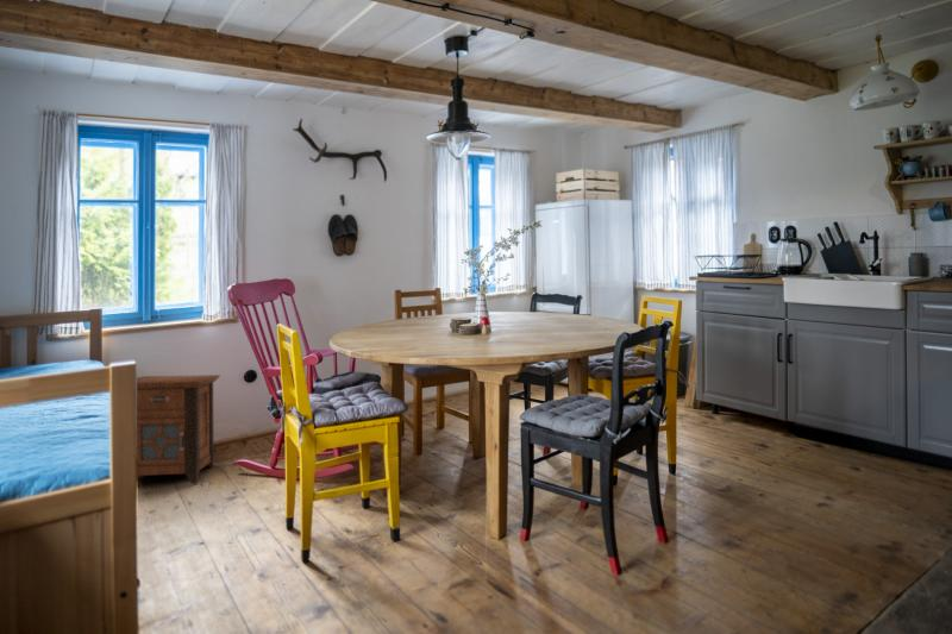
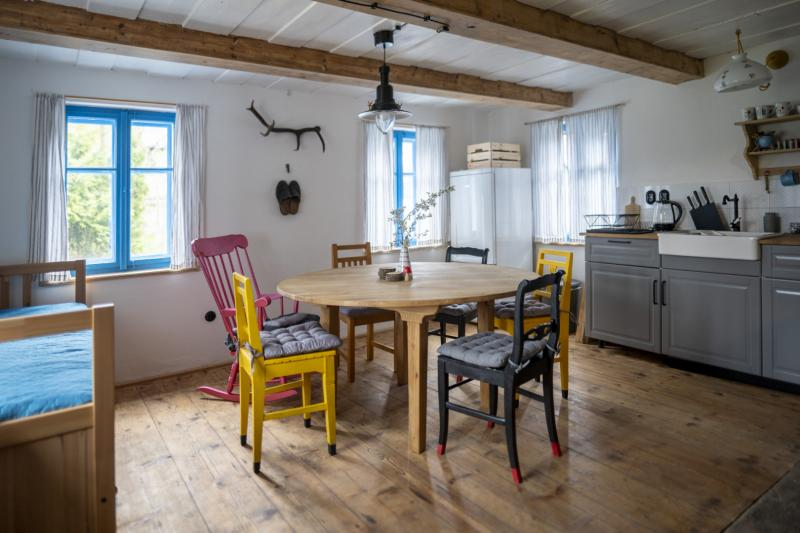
- nightstand (170, 427)
